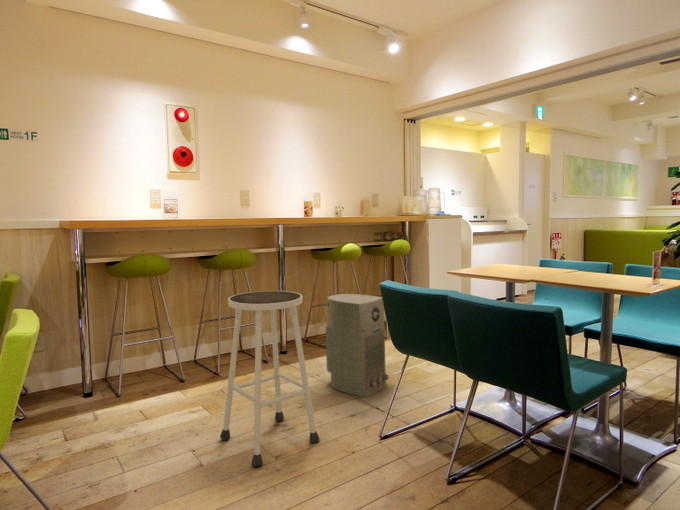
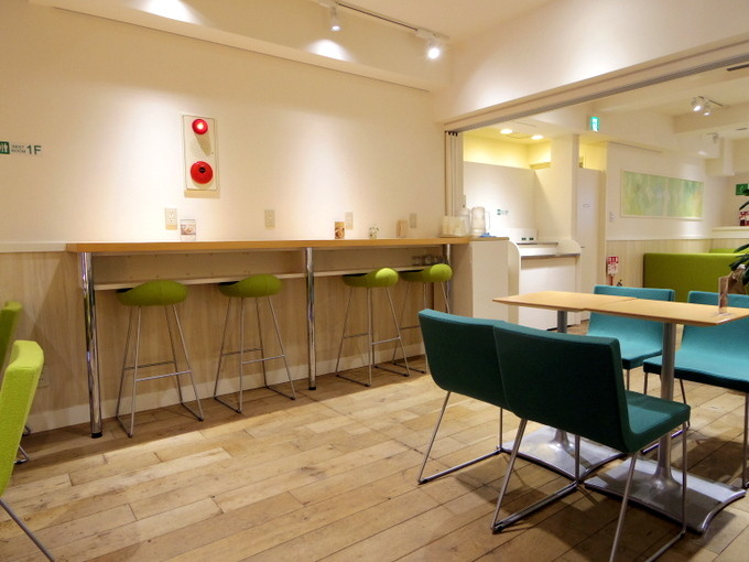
- air purifier (355, 341)
- stool (274, 369)
